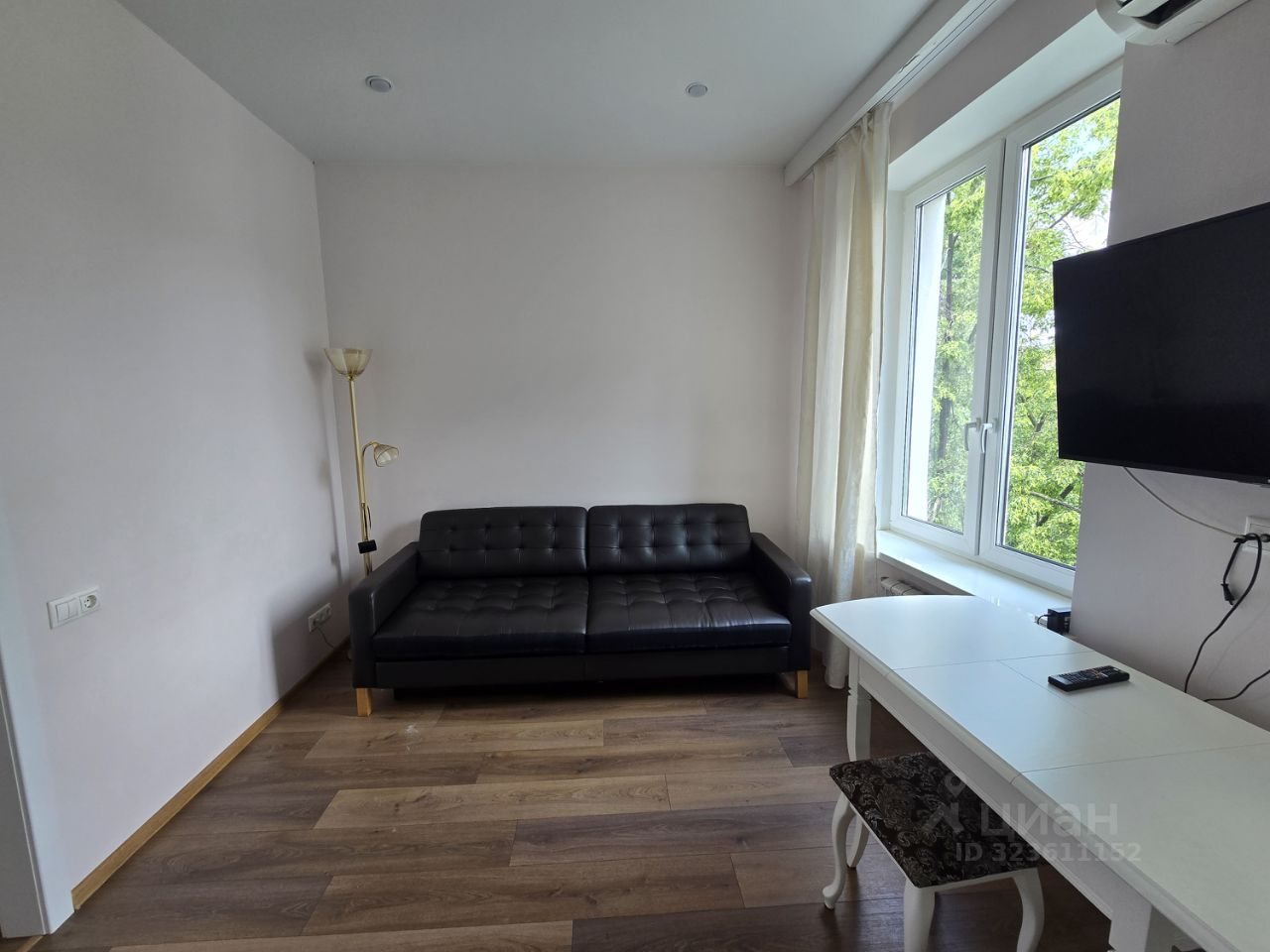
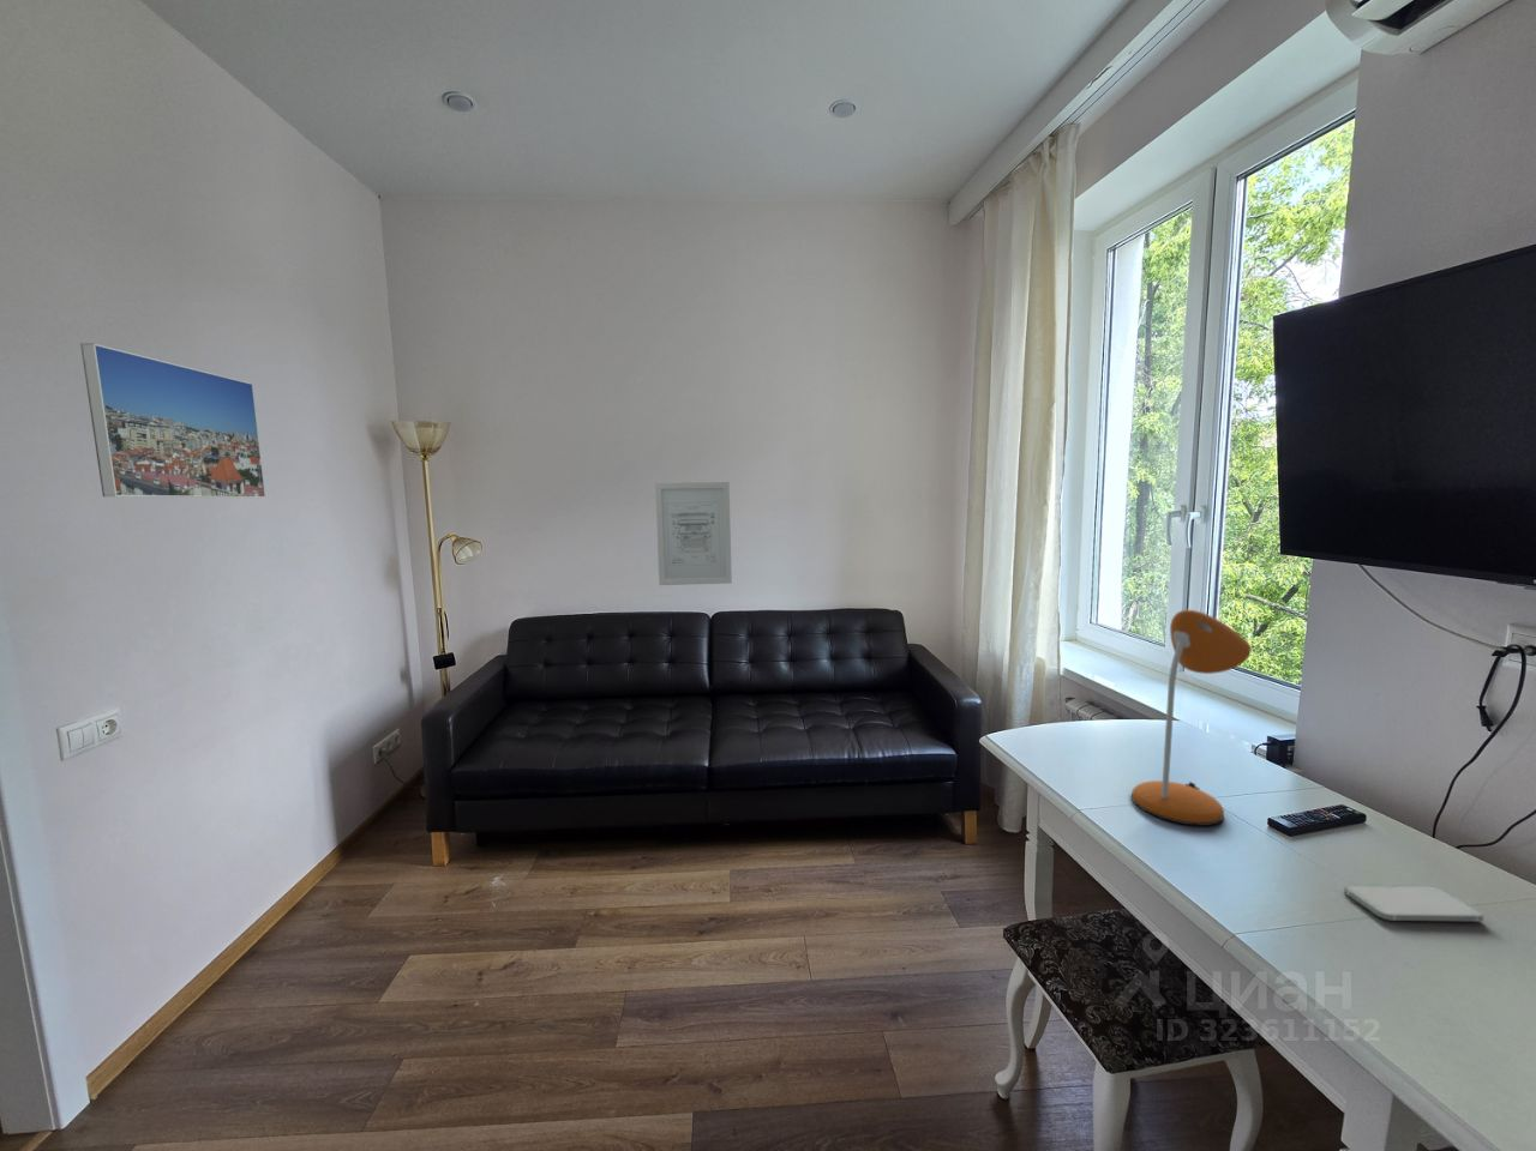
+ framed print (187, 432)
+ desk lamp (1172, 706)
+ smartphone (1410, 902)
+ wall art (693, 533)
